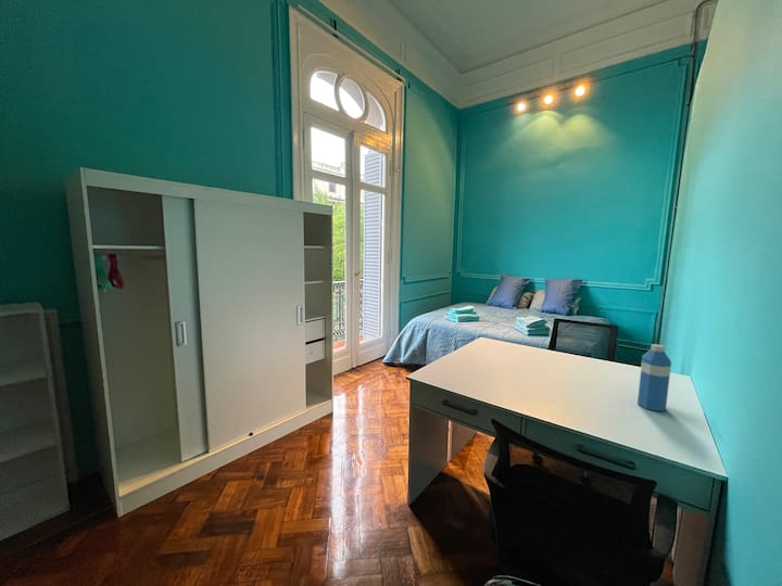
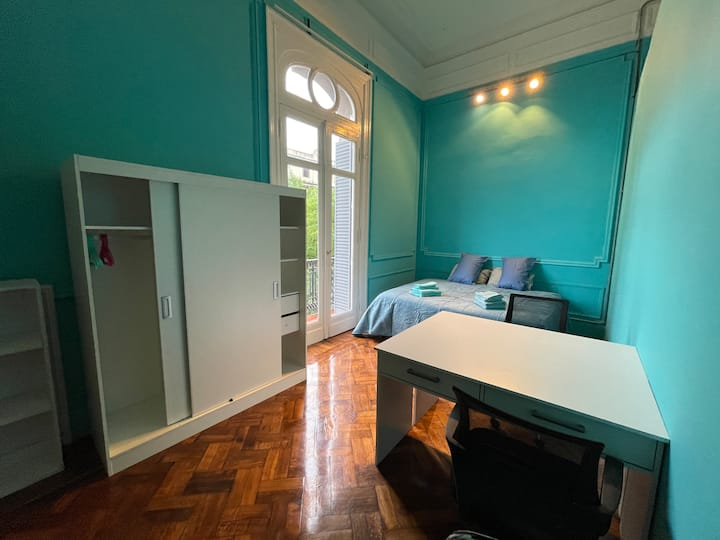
- water bottle (654, 375)
